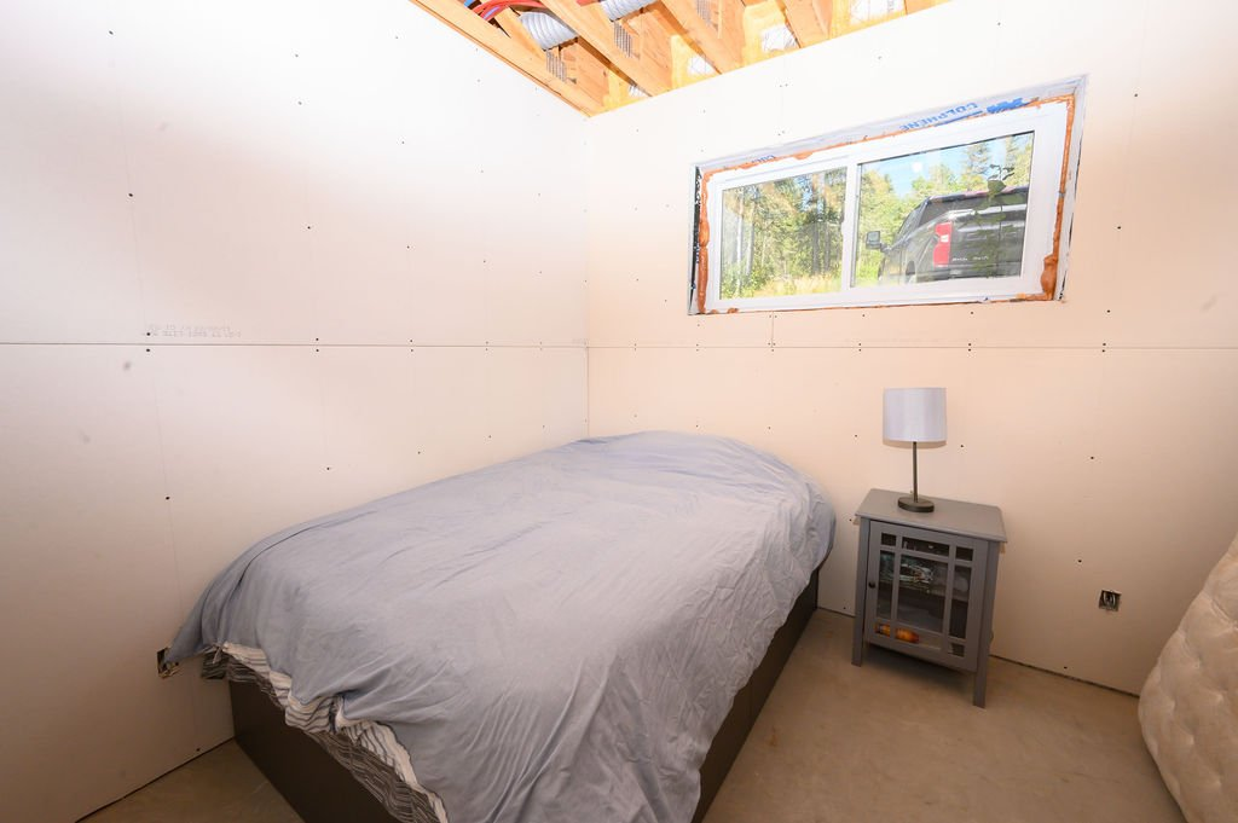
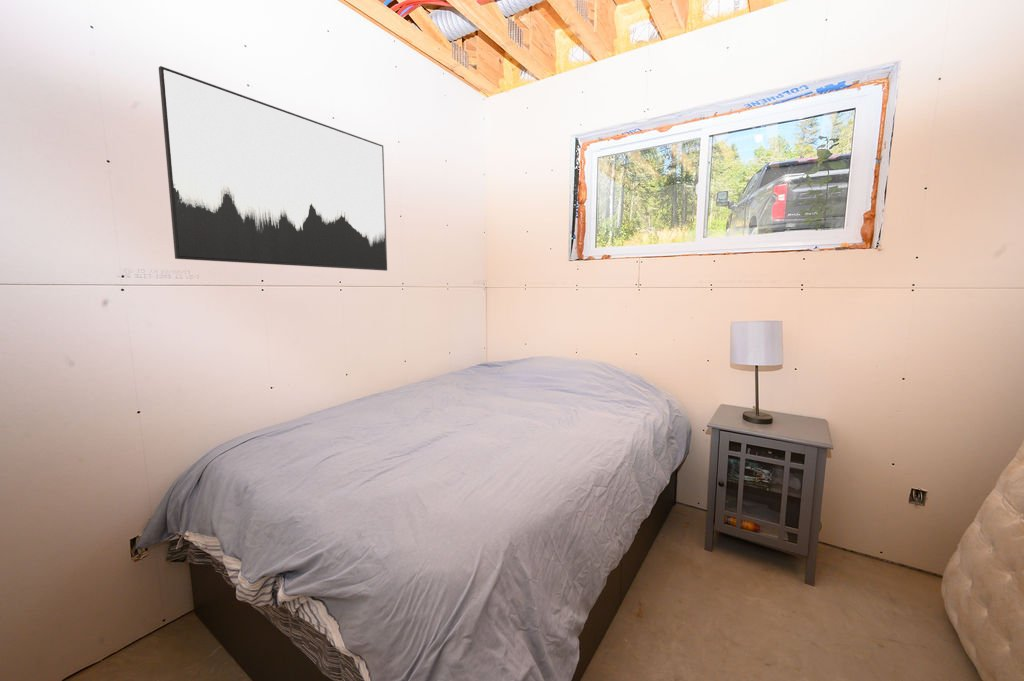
+ wall art (298, 191)
